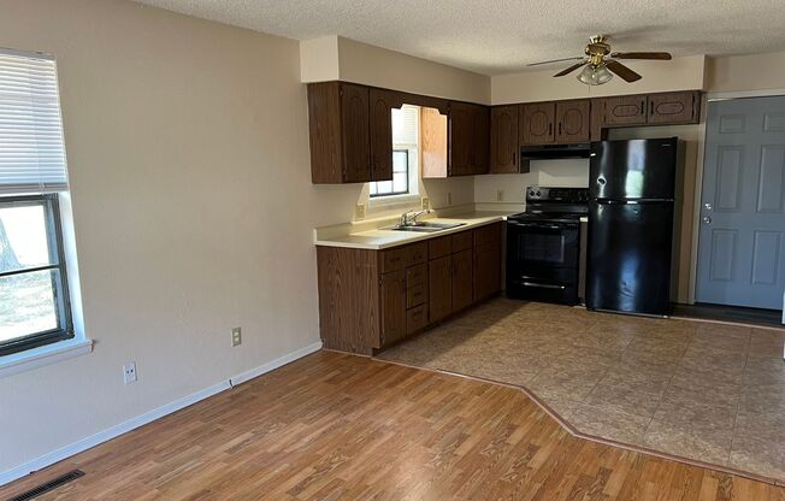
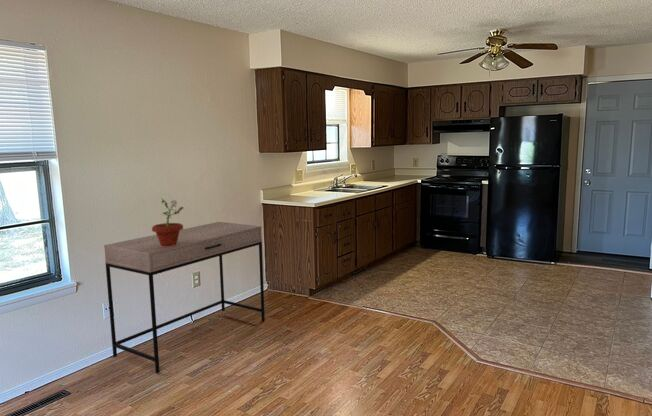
+ desk (203, 307)
+ potted plant (168, 221)
